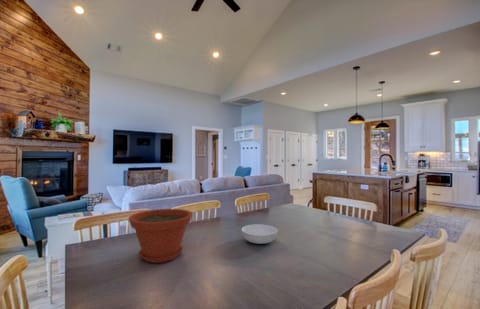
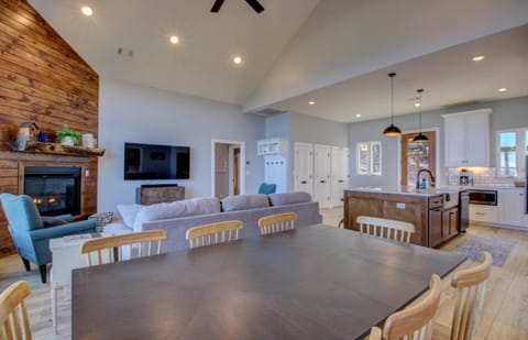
- plant pot (161, 235)
- serving bowl (259, 235)
